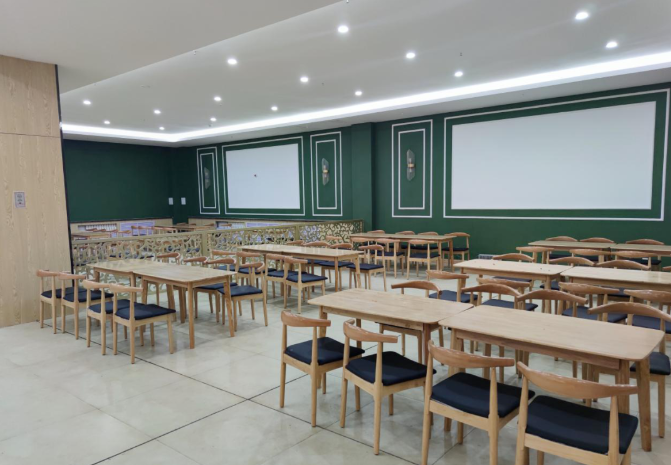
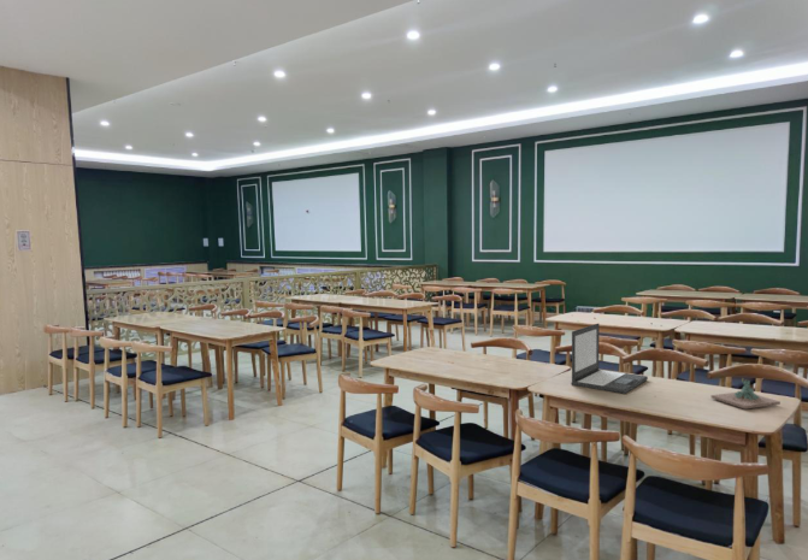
+ laptop (597, 355)
+ architectural model (744, 389)
